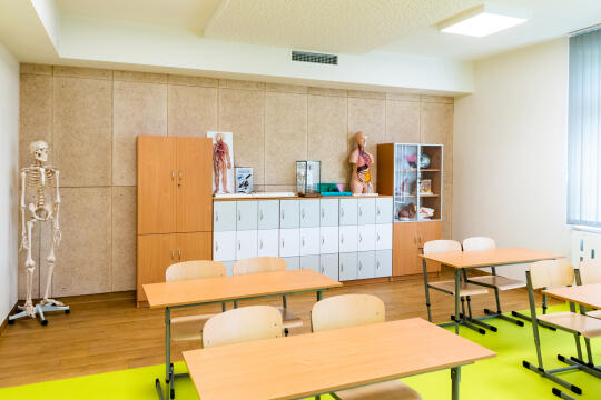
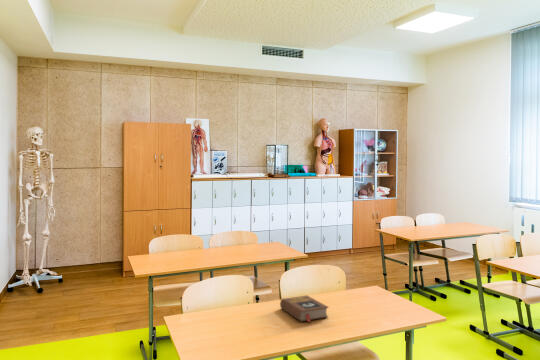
+ book (304, 308)
